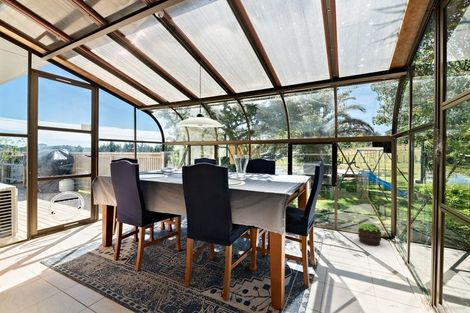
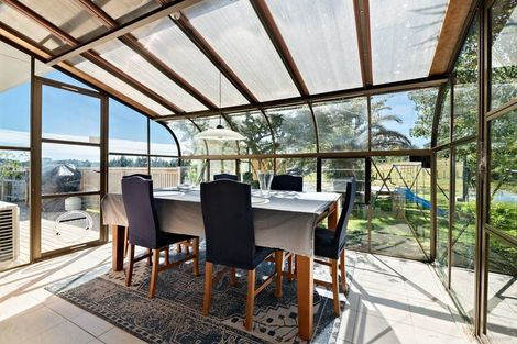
- potted plant (369, 233)
